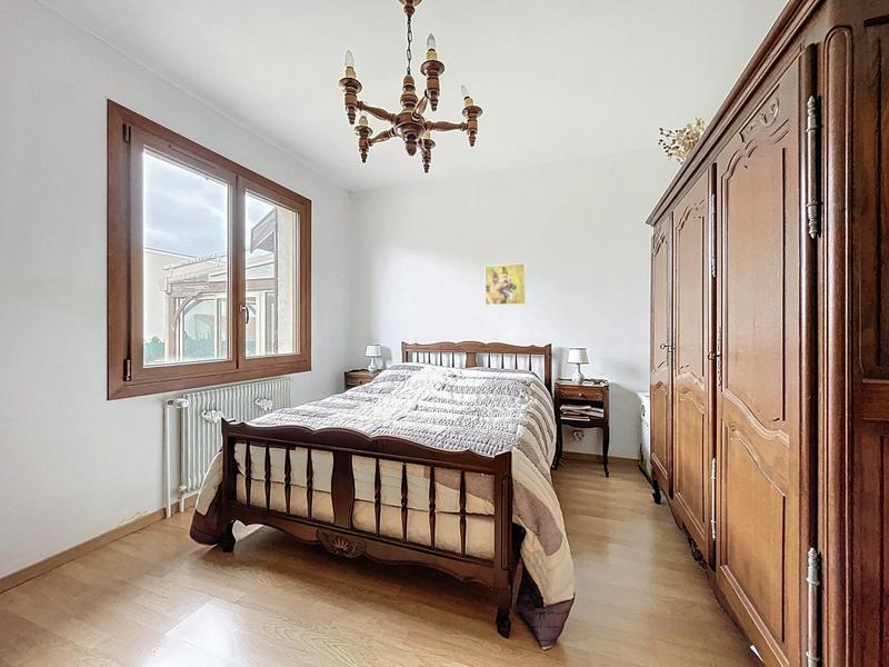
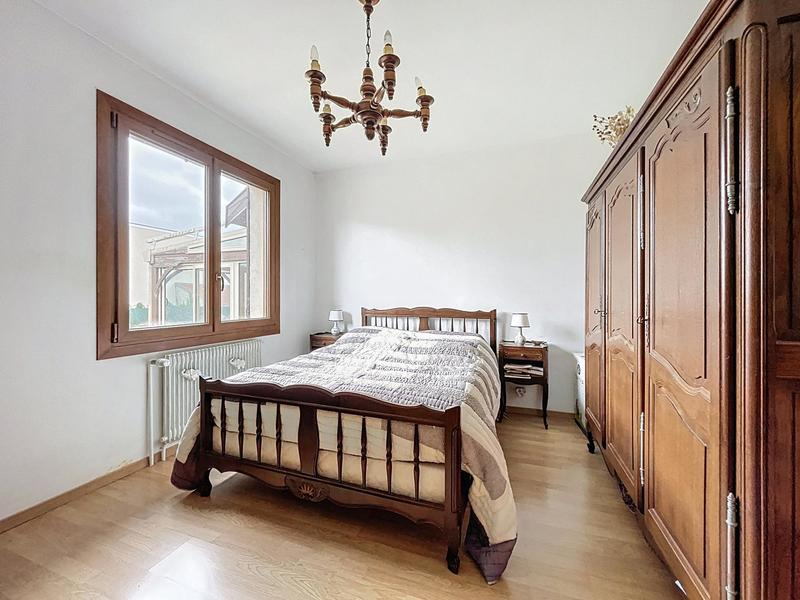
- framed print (505, 285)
